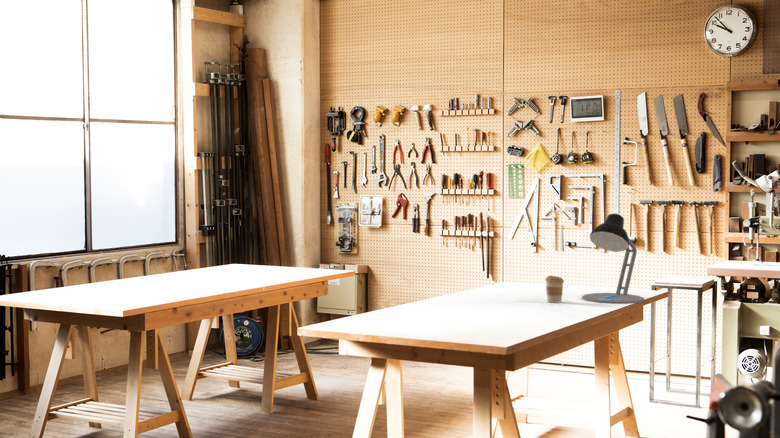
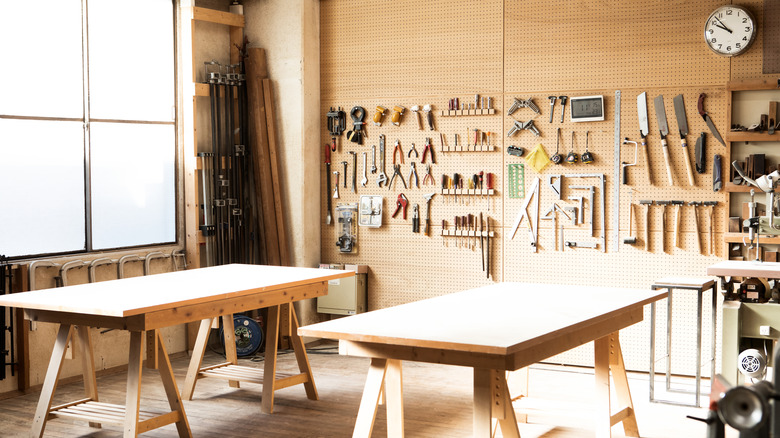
- desk lamp (617, 251)
- coffee cup (554, 288)
